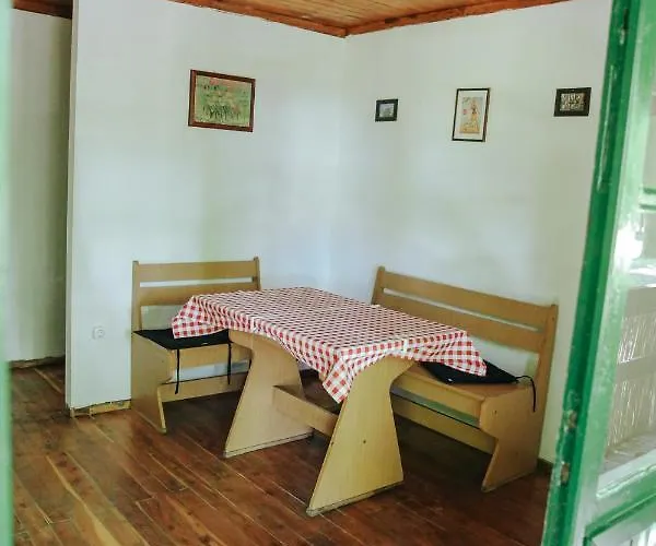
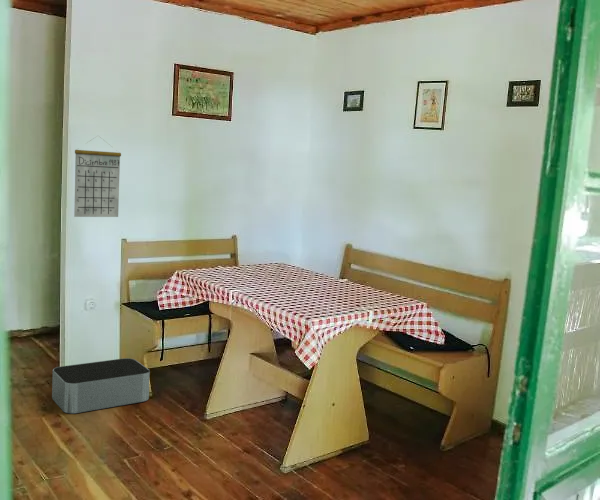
+ calendar (97, 176)
+ storage bin (101, 384)
